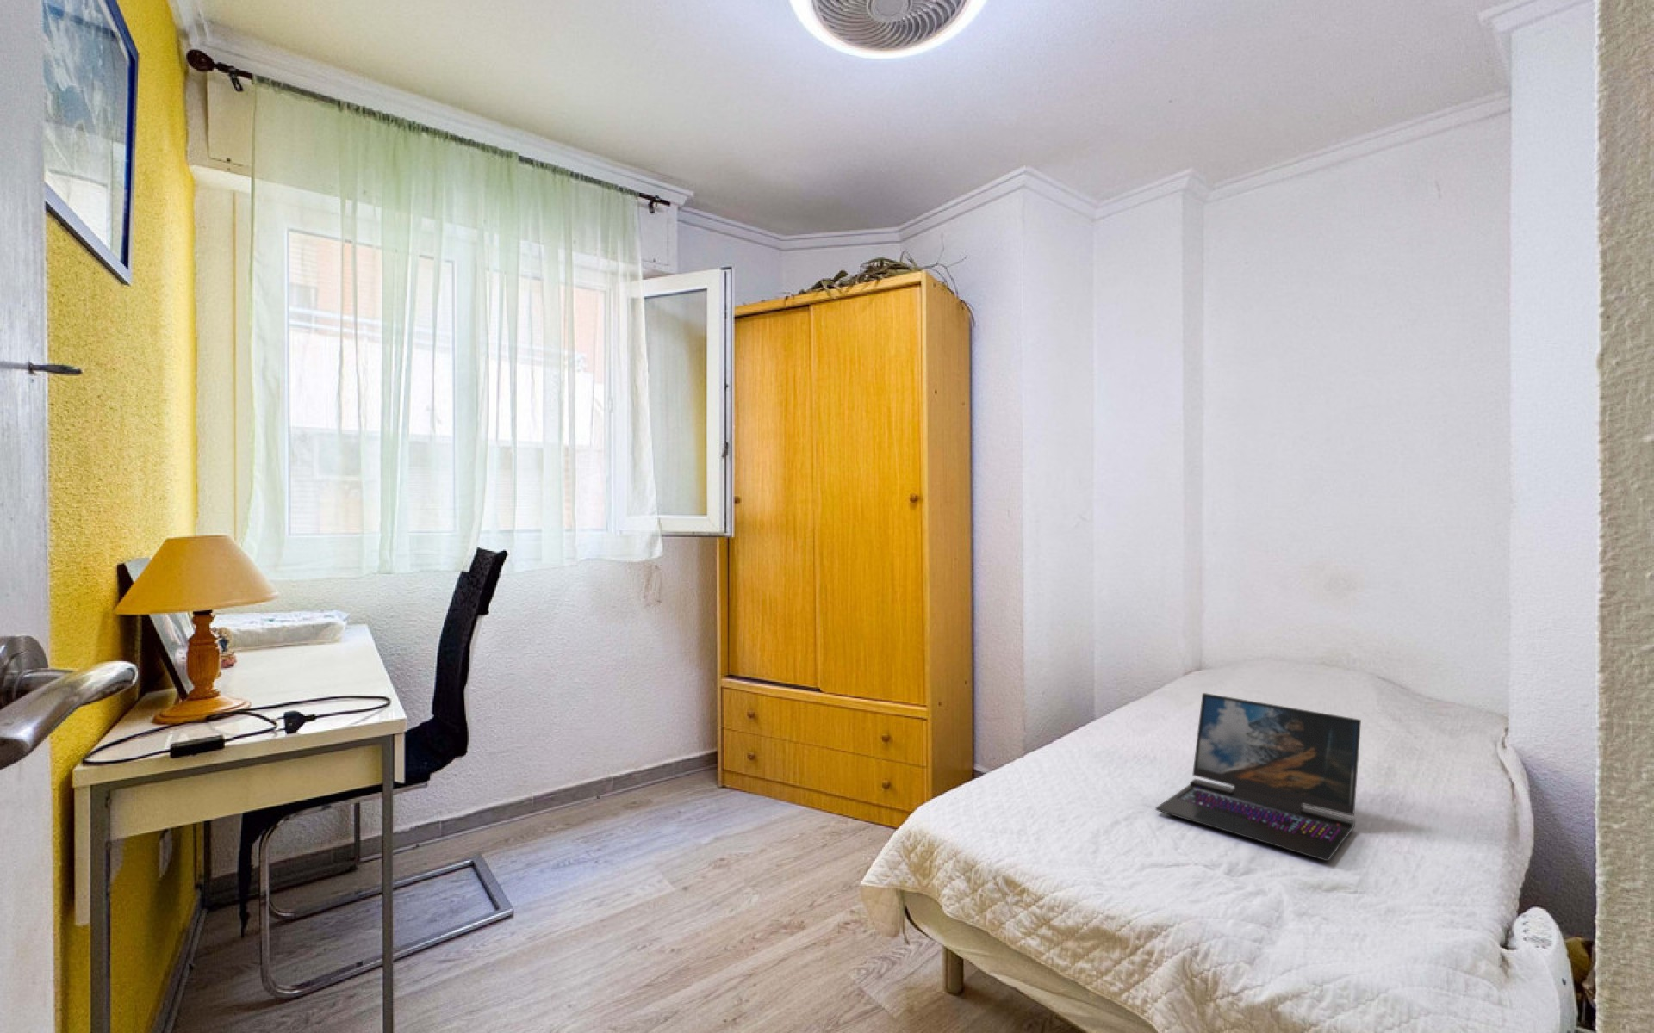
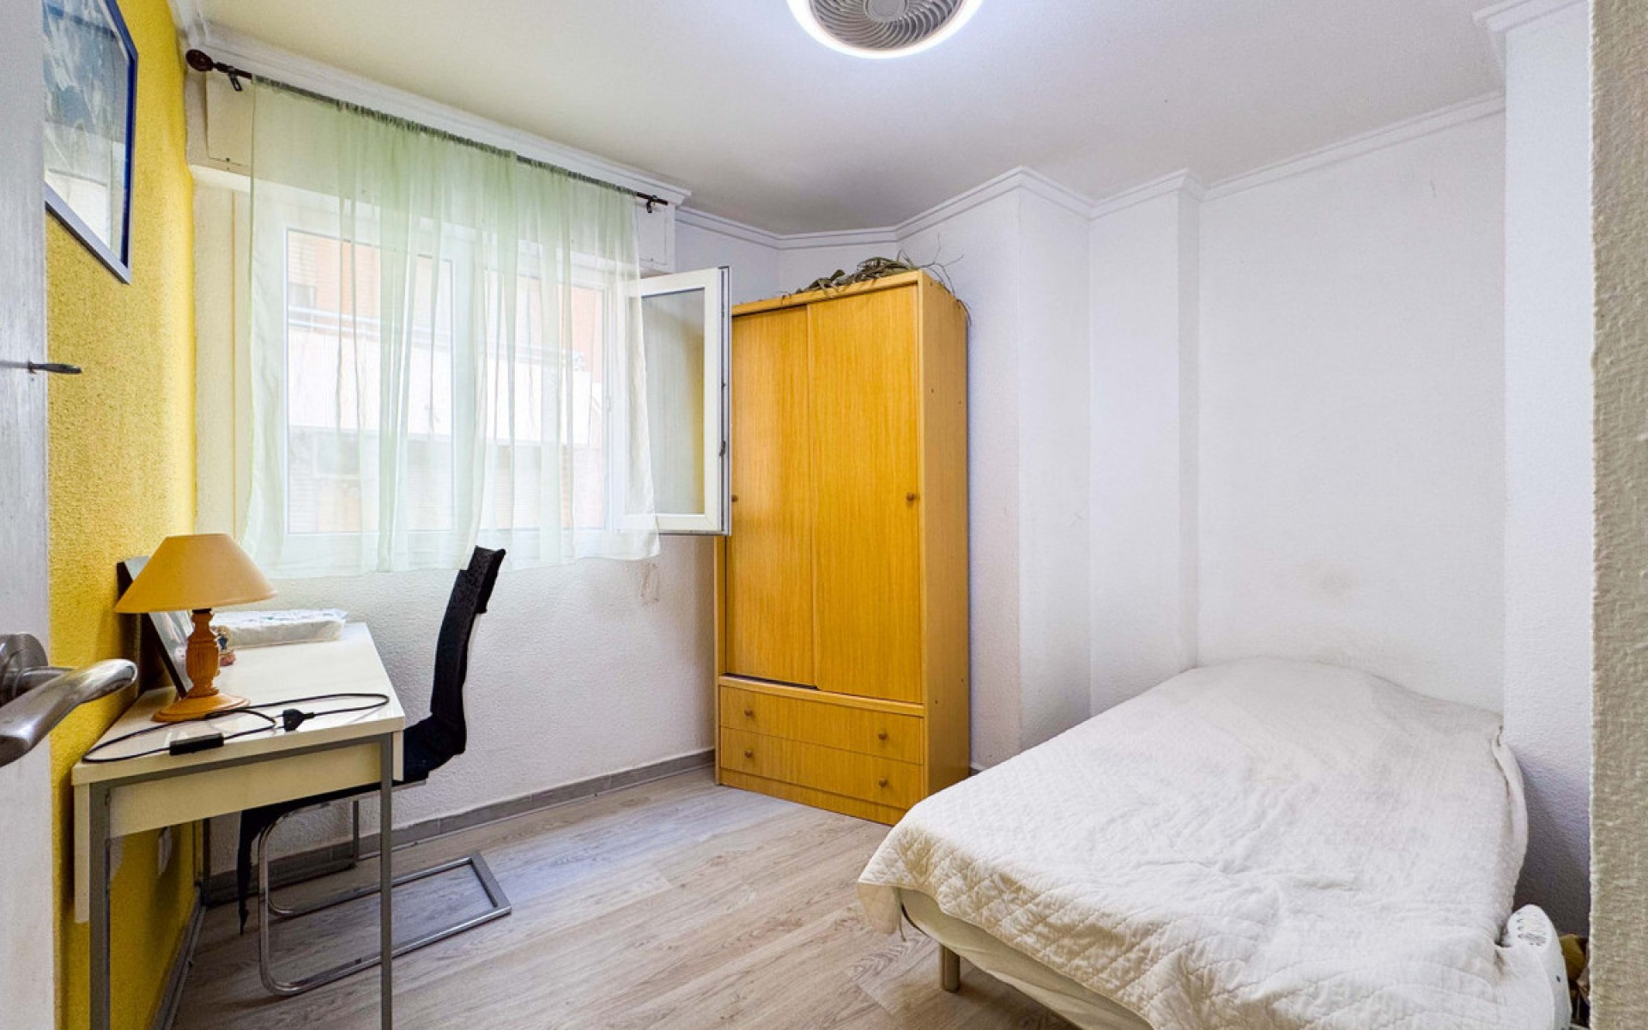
- laptop (1256, 766)
